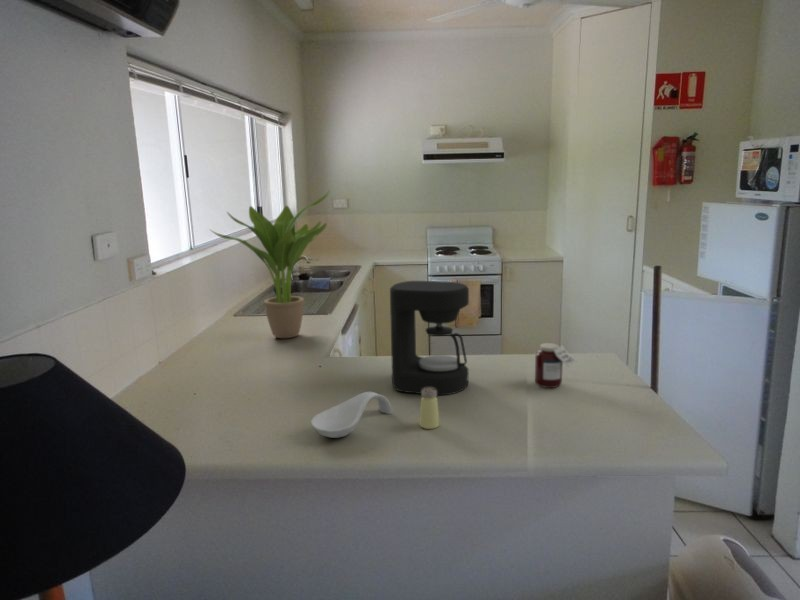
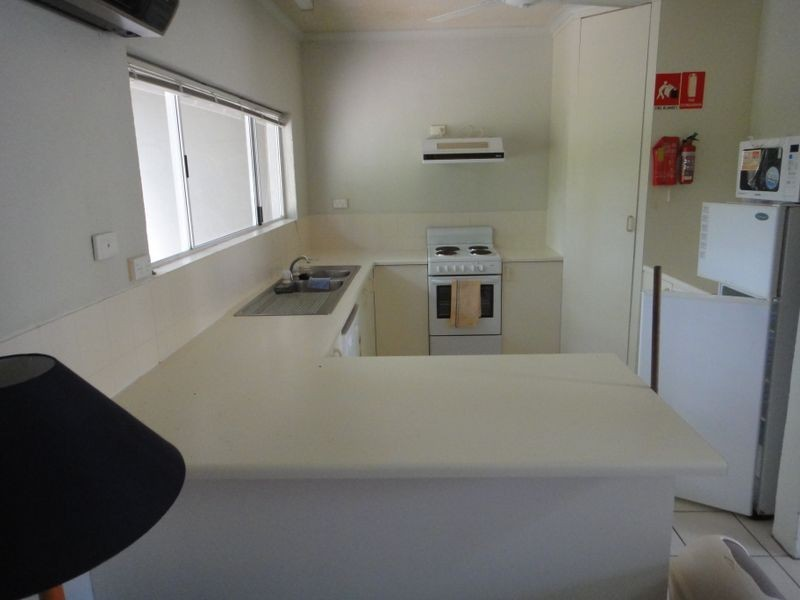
- jar (554, 366)
- potted plant (283, 262)
- saltshaker (429, 407)
- coffee maker (429, 334)
- spoon rest (352, 412)
